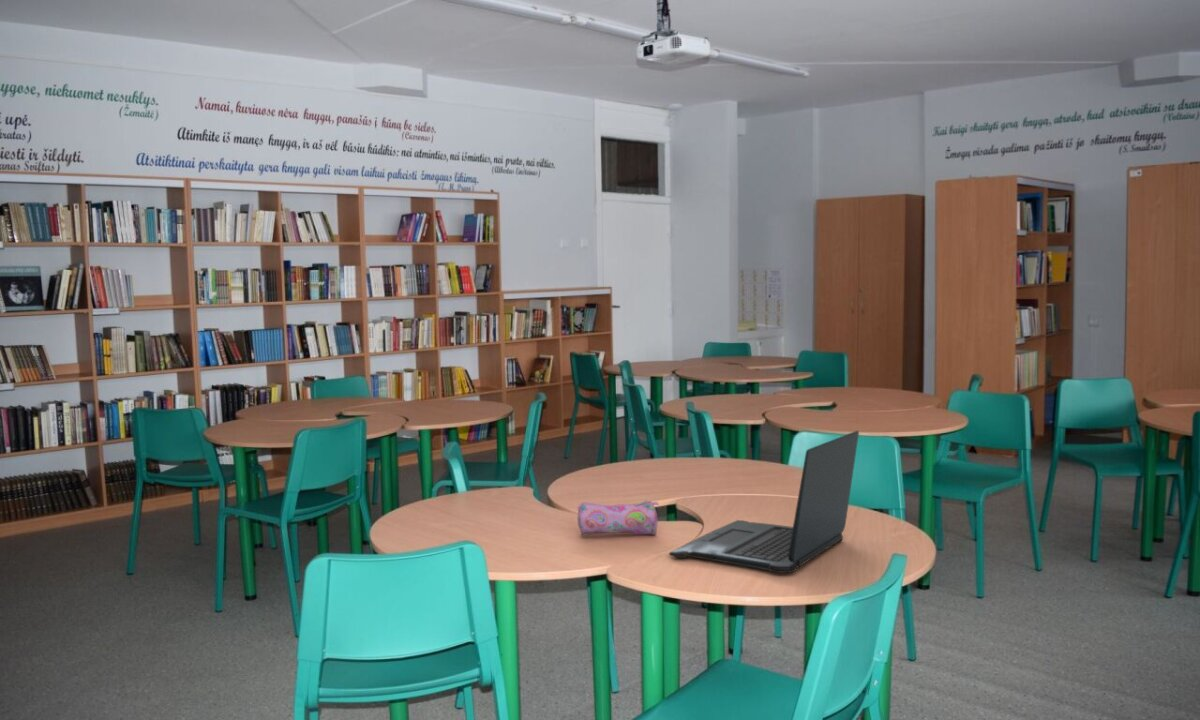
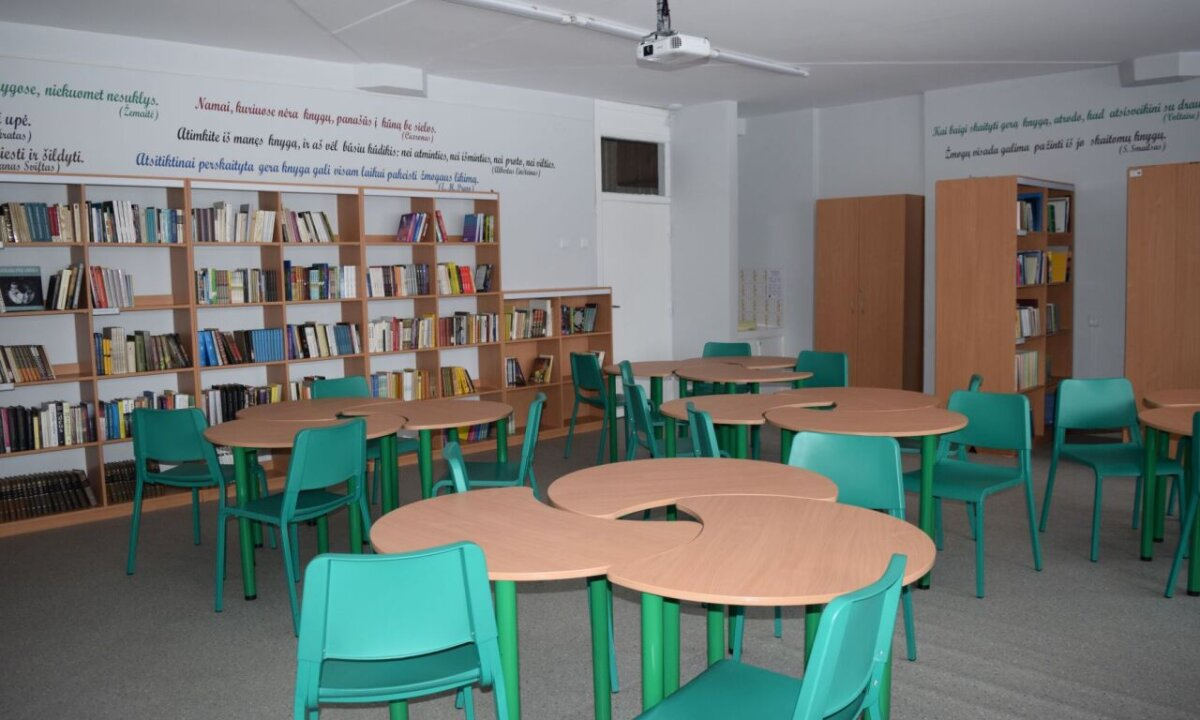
- laptop (764, 523)
- pencil case (618, 517)
